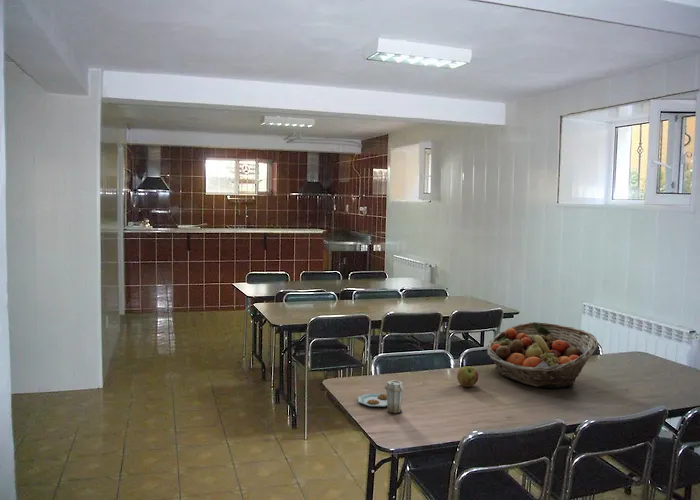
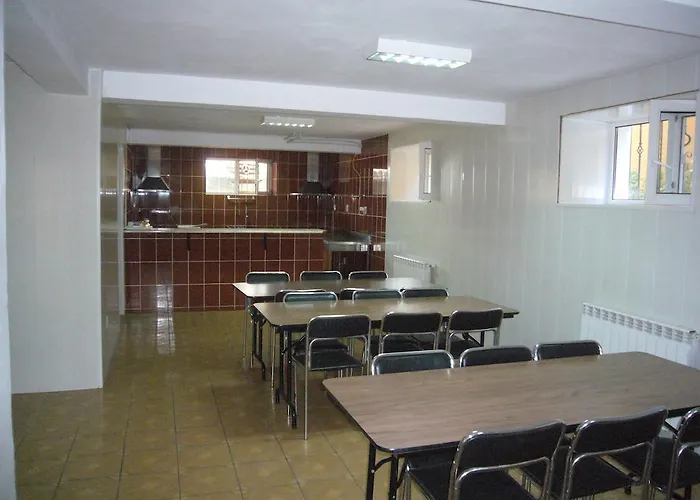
- plate (385, 388)
- apple (467, 376)
- fruit basket (539, 353)
